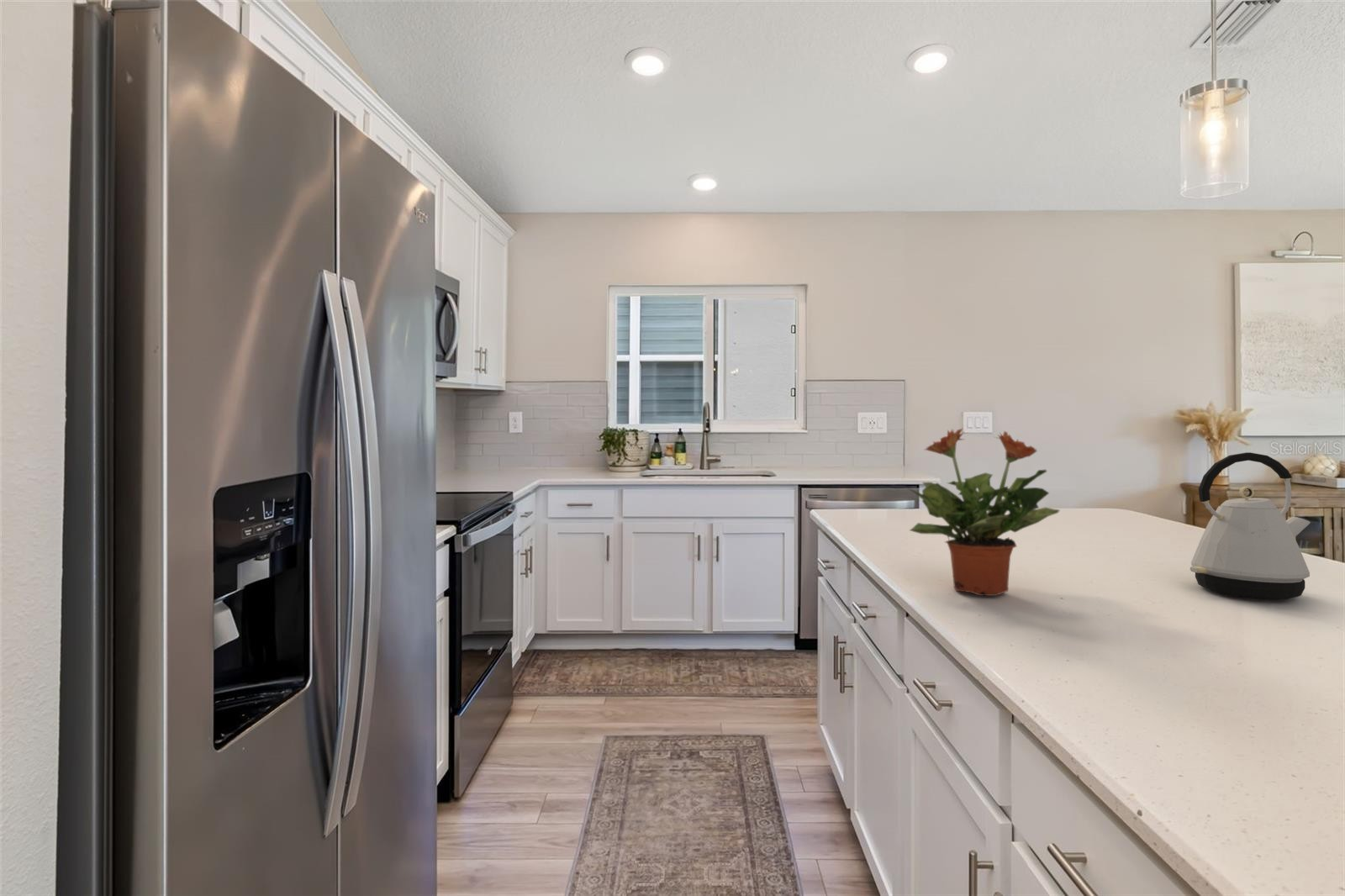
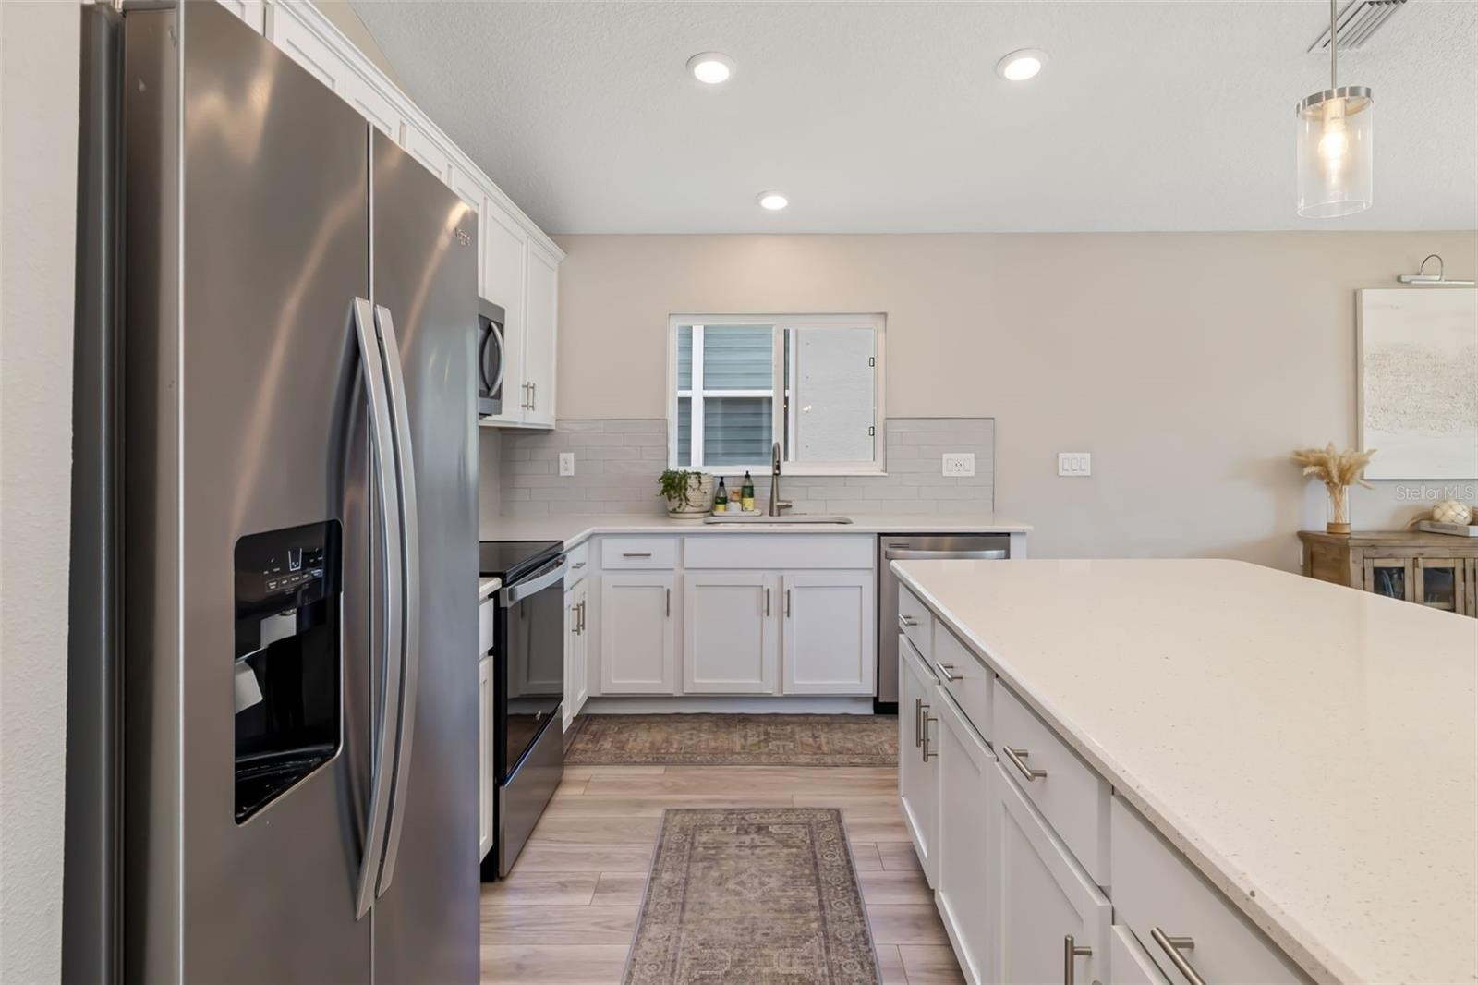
- kettle (1250, 522)
- potted plant (980, 509)
